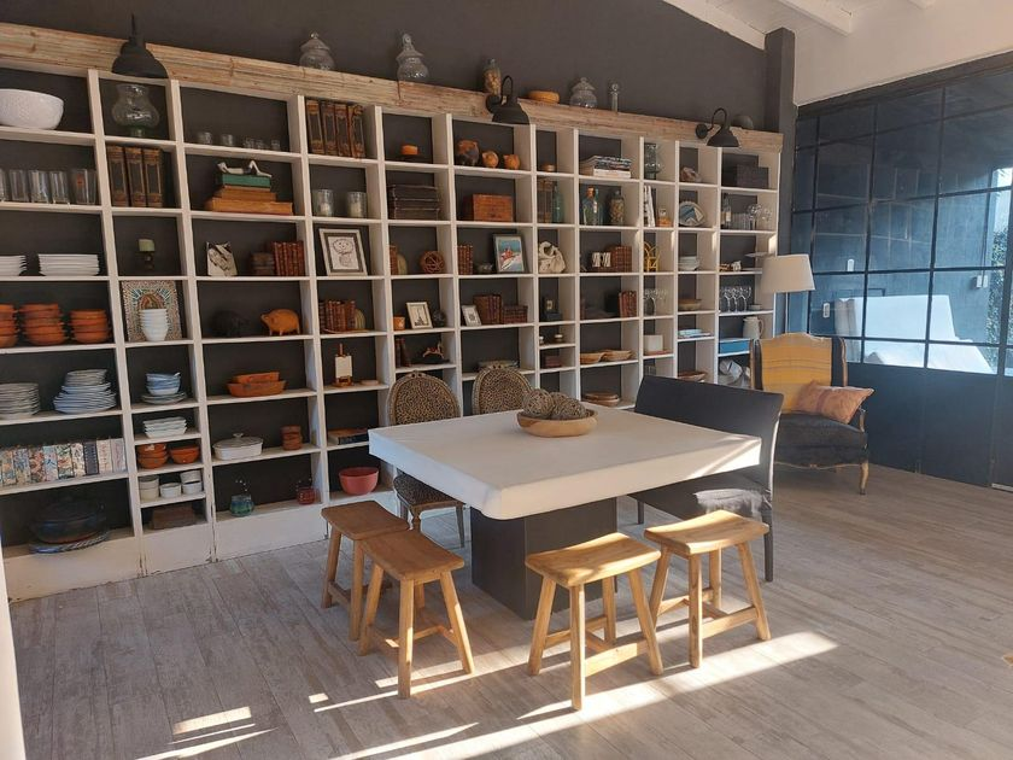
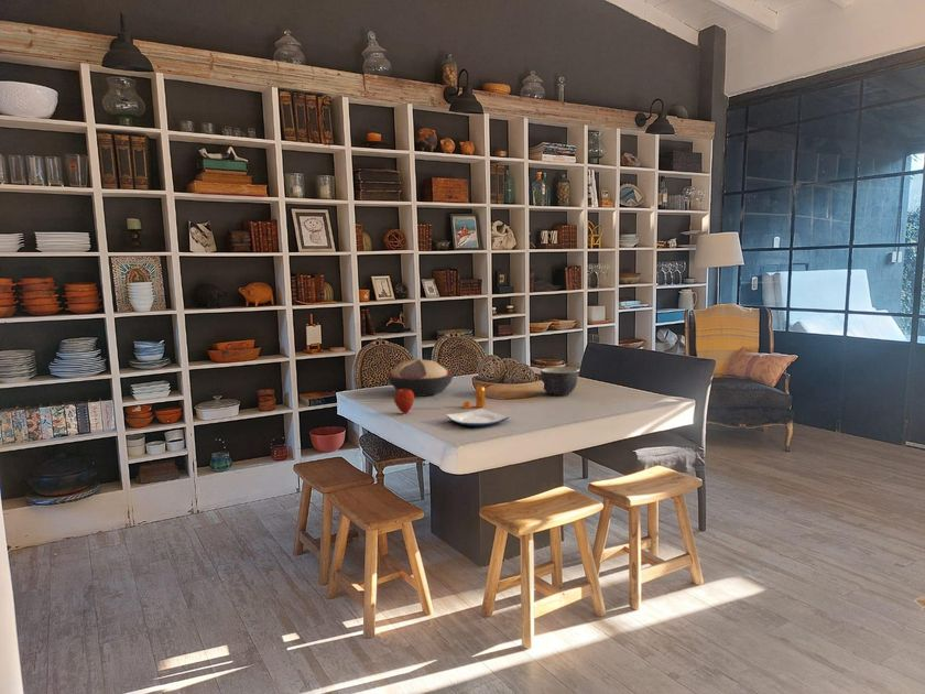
+ pepper shaker (476, 397)
+ bowl (558, 381)
+ decorative bowl (420, 376)
+ plate (477, 419)
+ apple (404, 400)
